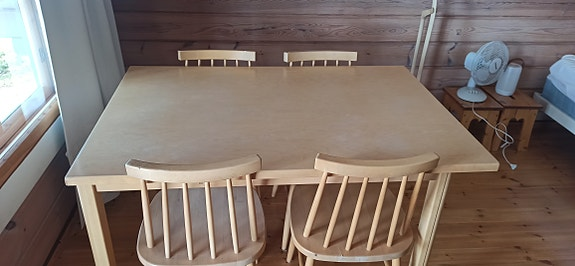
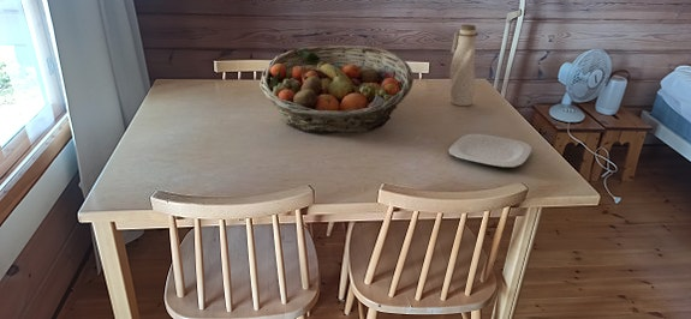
+ plate (489, 150)
+ water bottle (463, 65)
+ fruit basket (335, 88)
